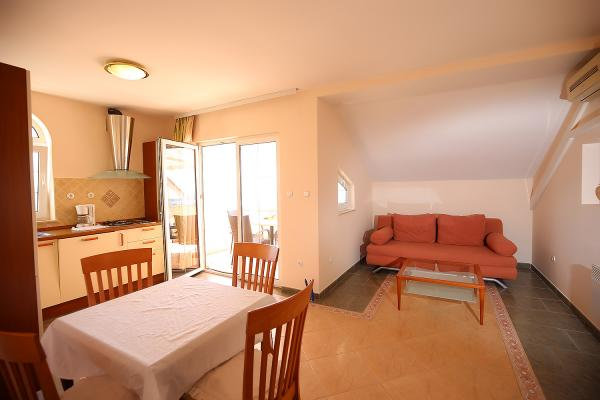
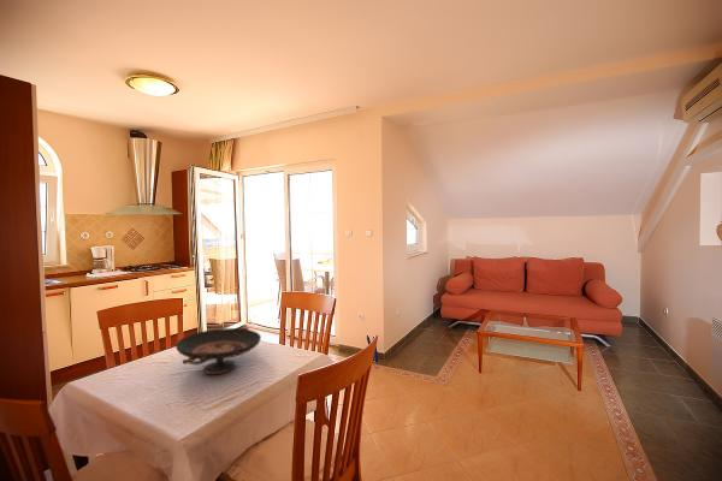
+ decorative bowl (220, 352)
